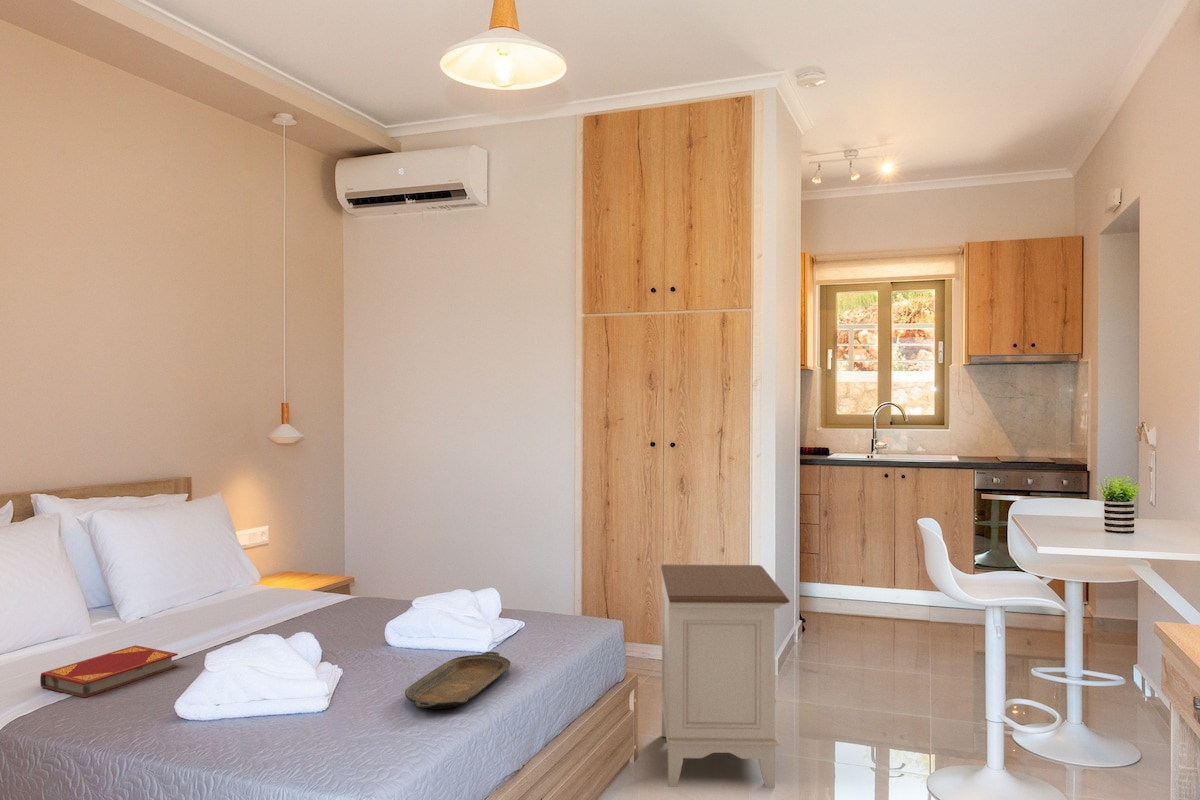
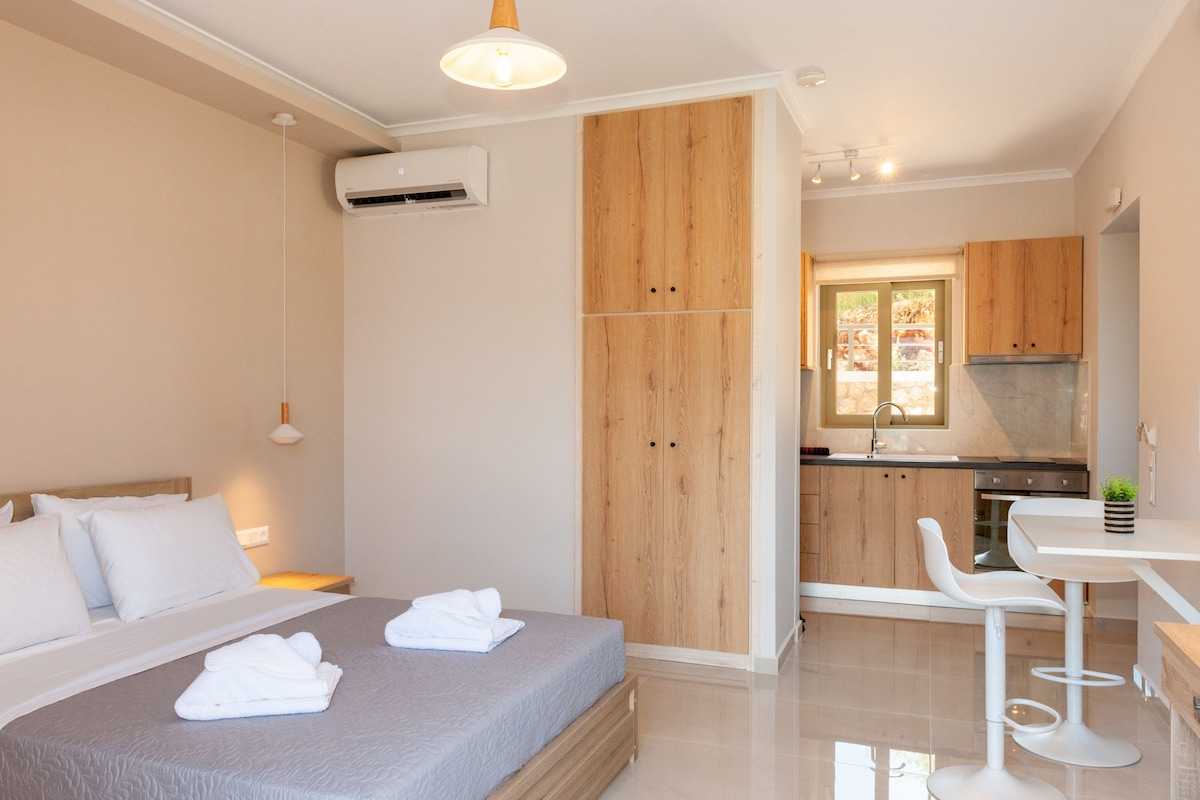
- hardback book (111, 669)
- serving tray (460, 681)
- nightstand (719, 669)
